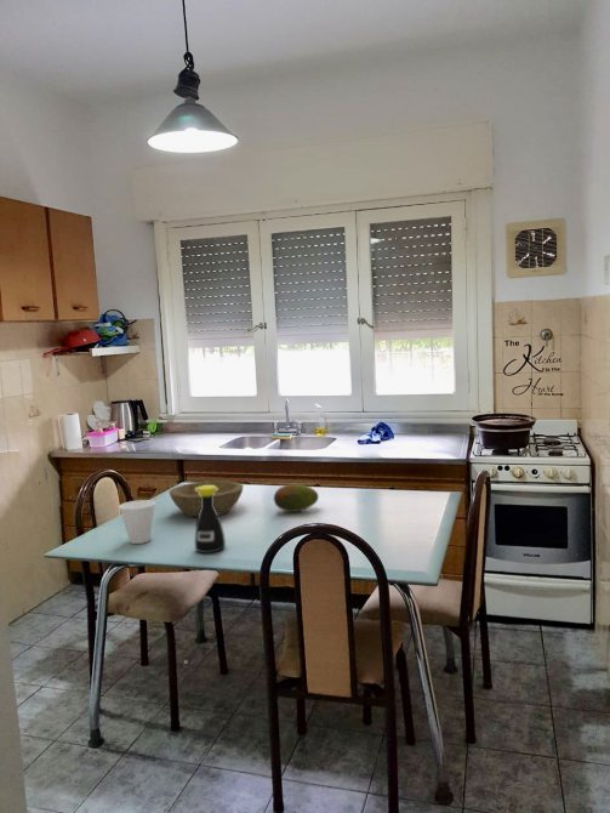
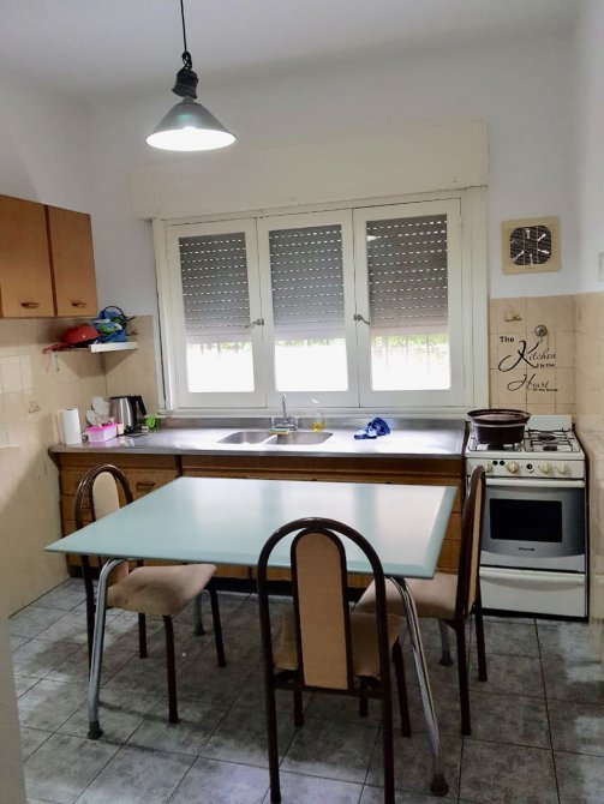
- cup (138, 522)
- bottle (207, 518)
- bowl (200, 499)
- fruit (295, 498)
